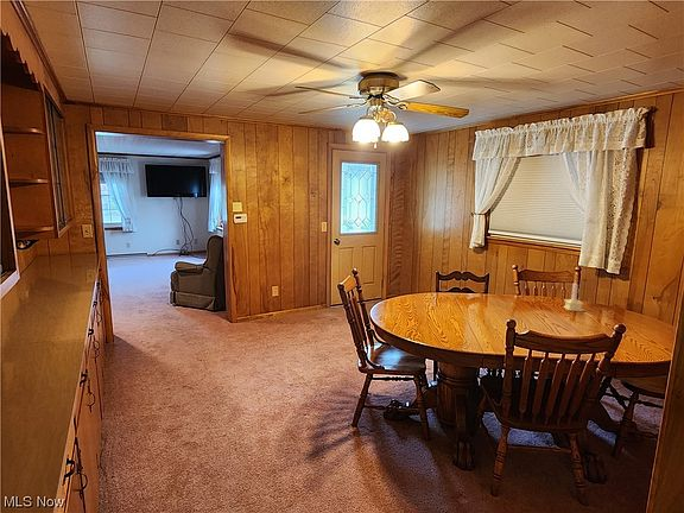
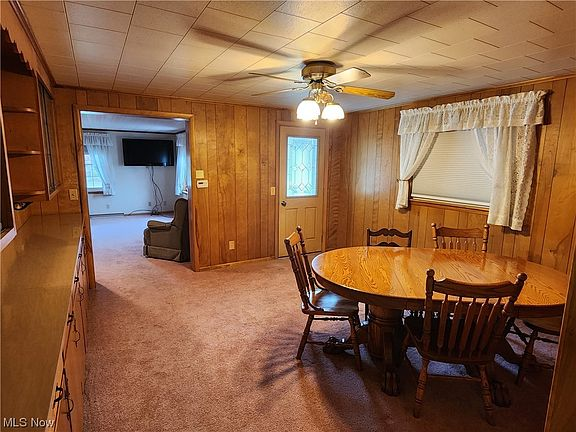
- candle (574, 294)
